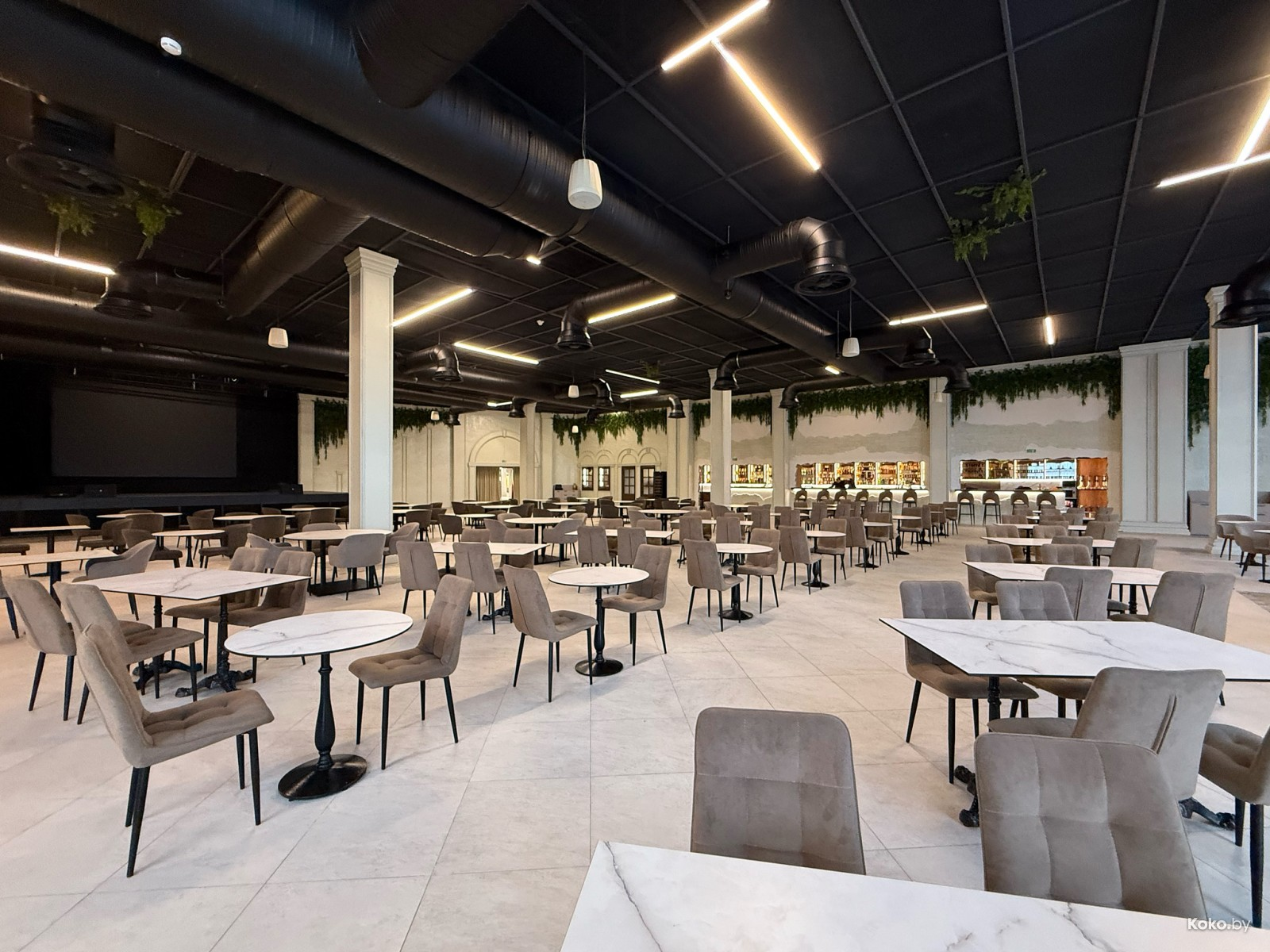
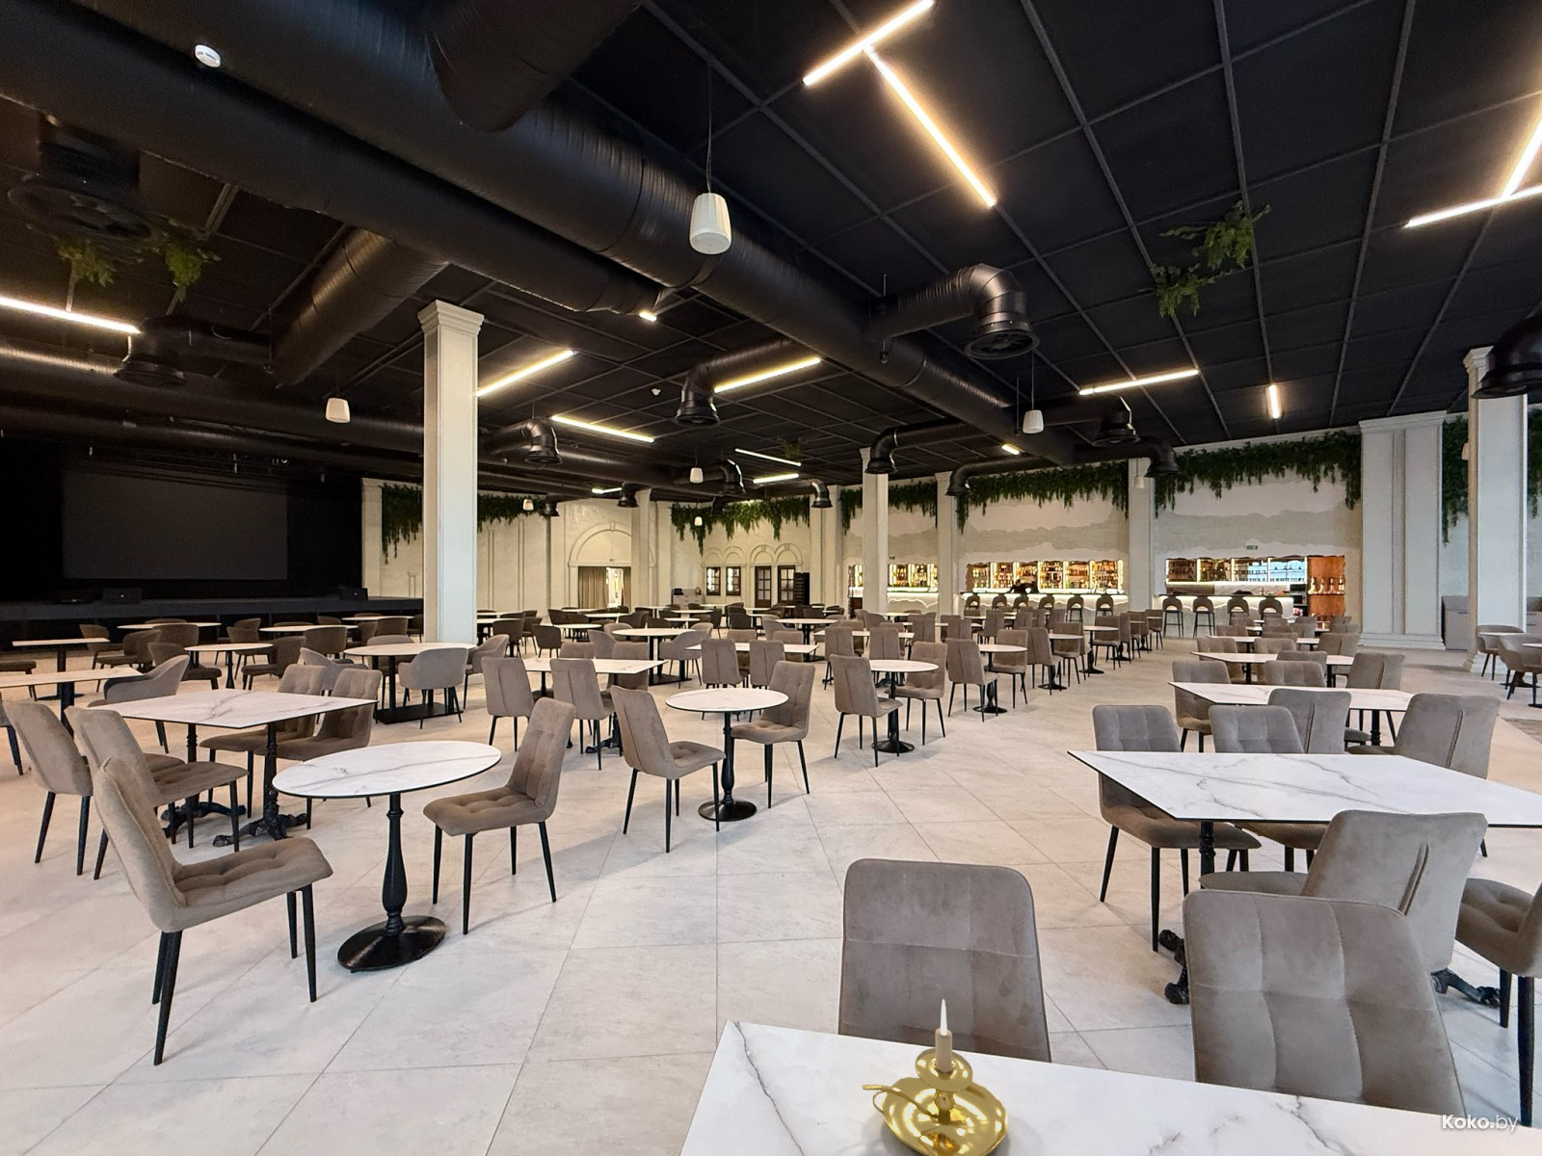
+ candle holder (934, 1062)
